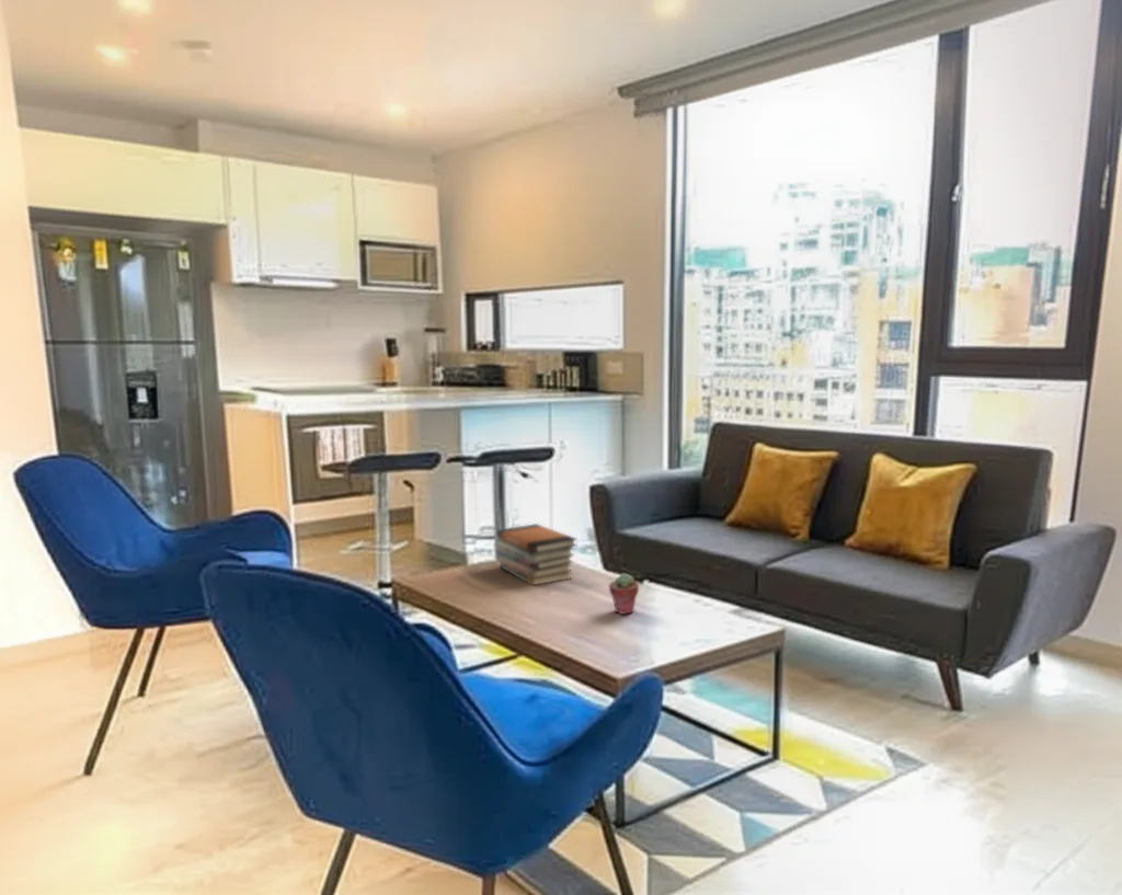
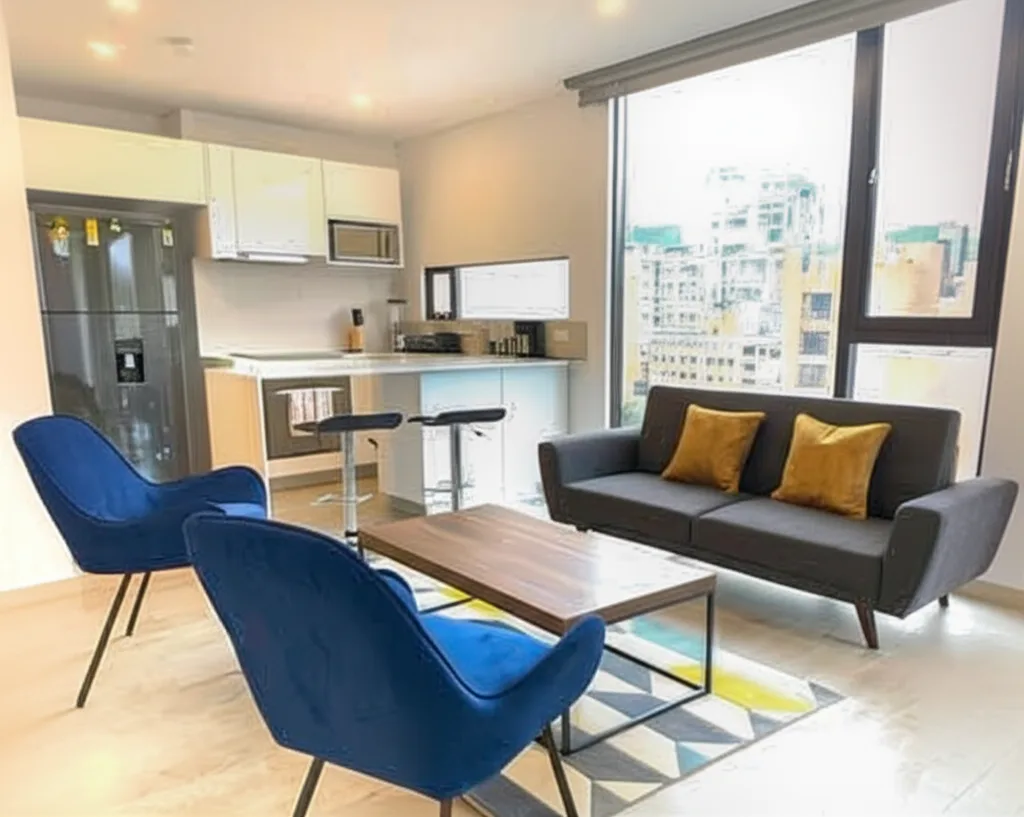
- potted succulent (623, 592)
- book stack (535, 553)
